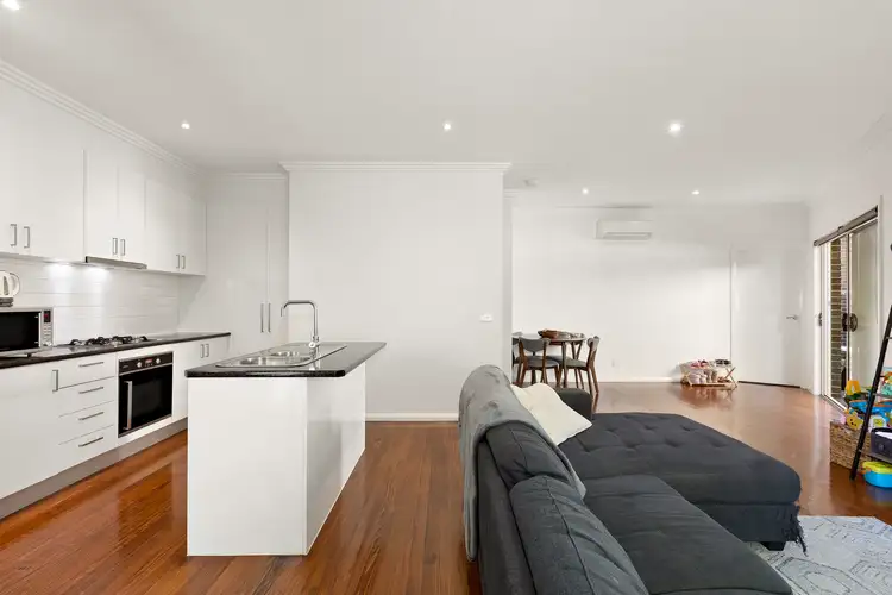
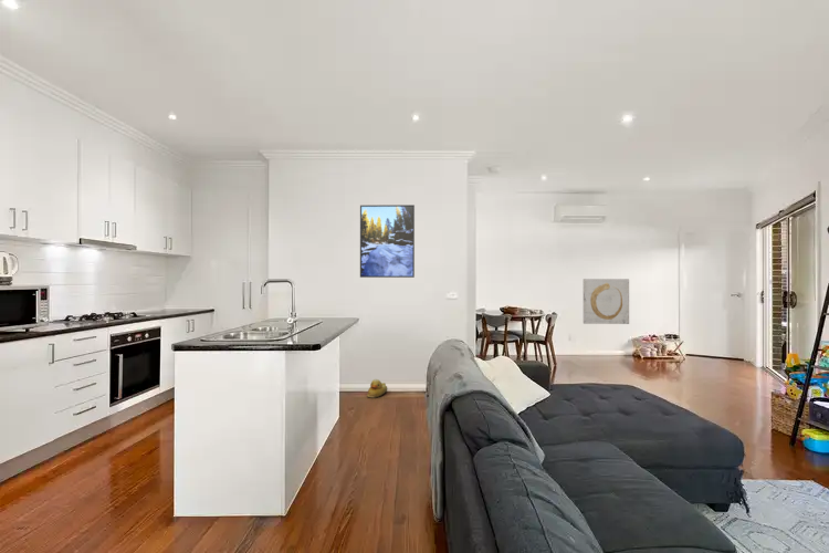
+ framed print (387, 241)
+ wall art (606, 301)
+ rubber duck (377, 386)
